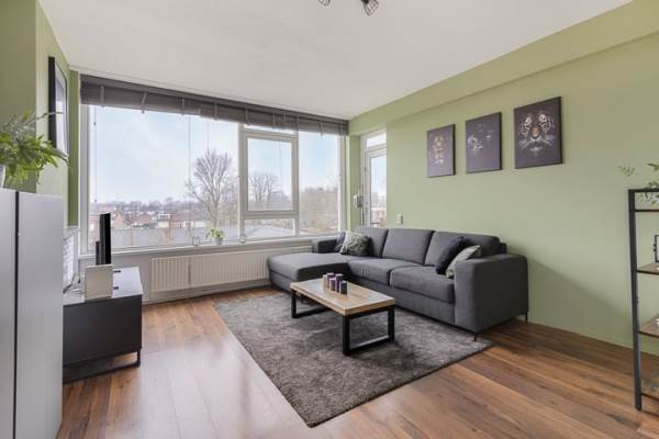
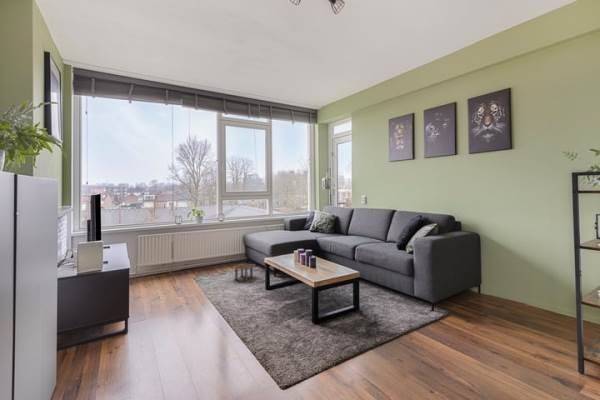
+ side table (236, 270)
